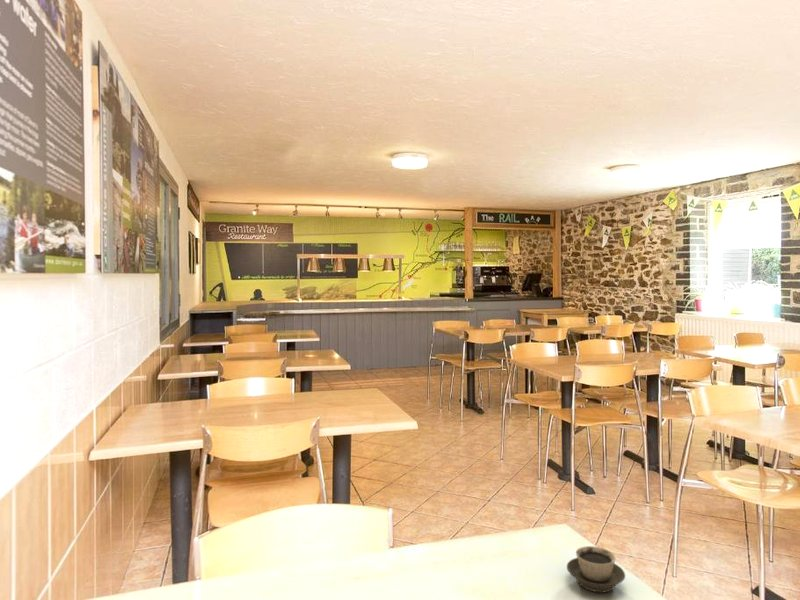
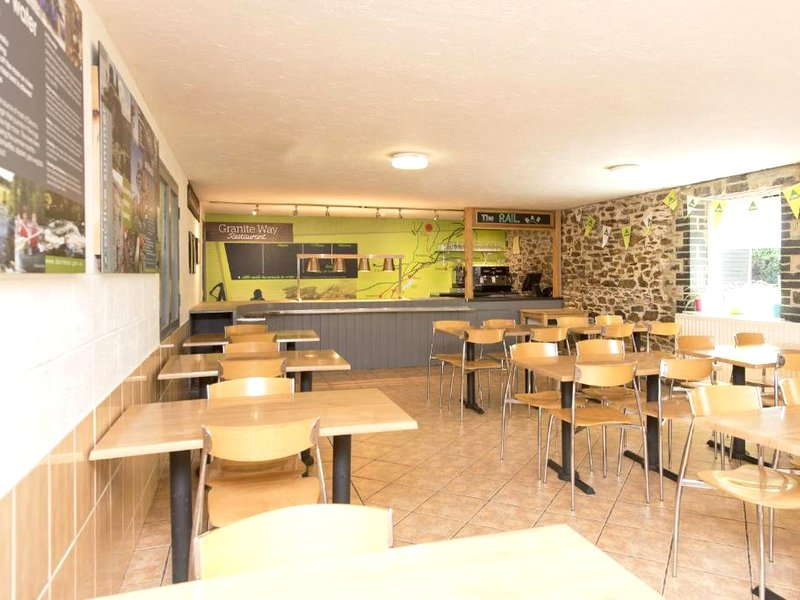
- cup (595, 568)
